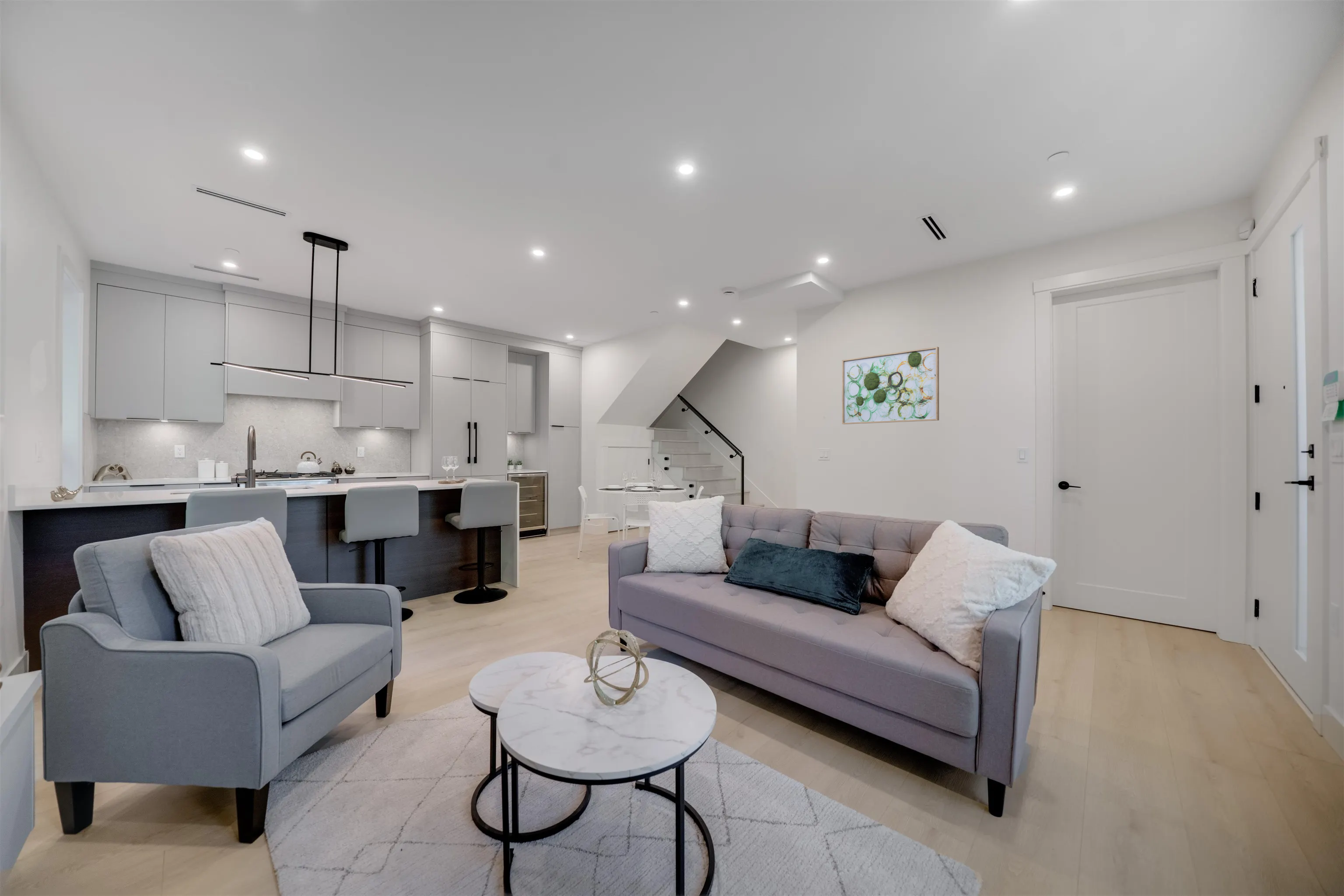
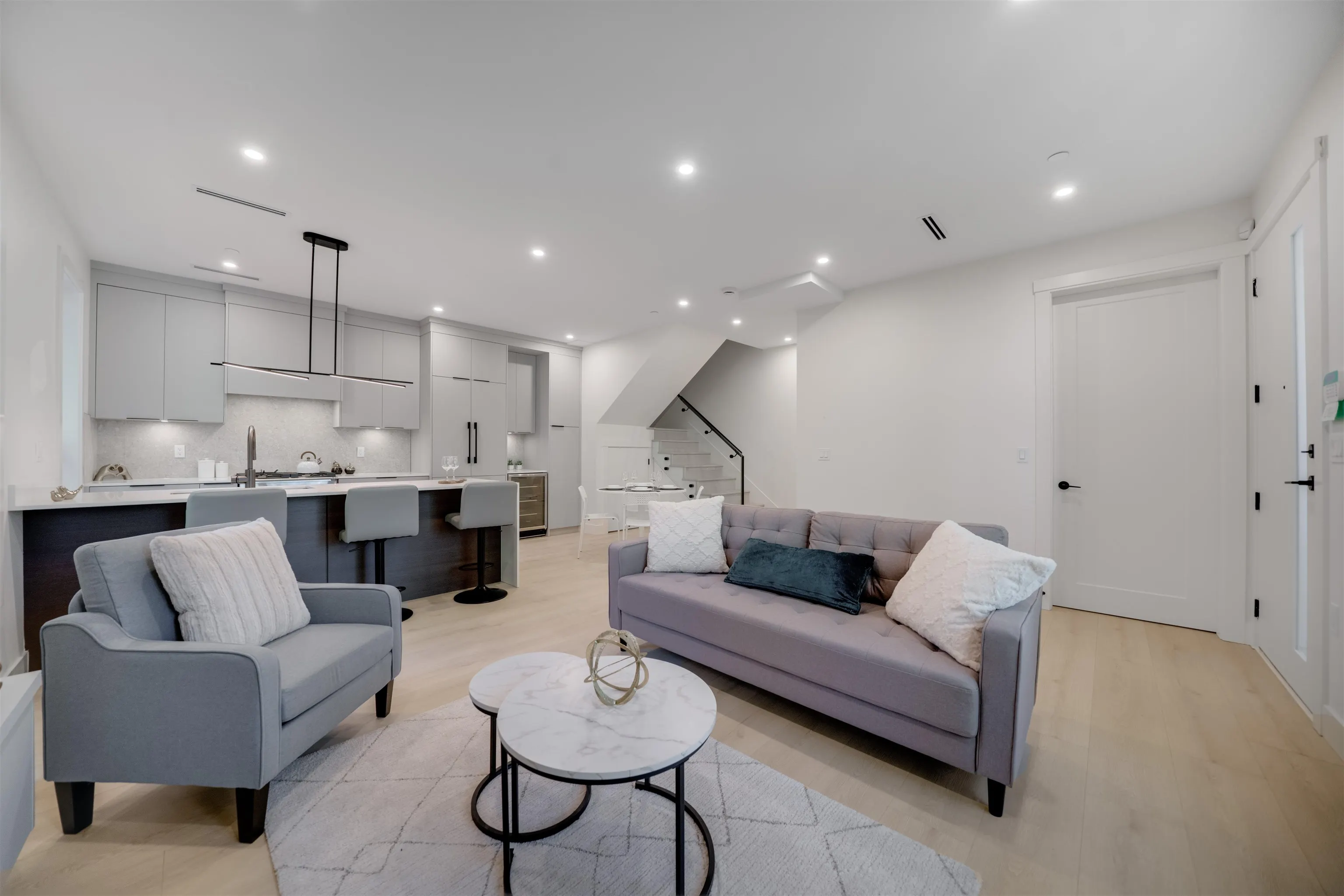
- wall art (886, 388)
